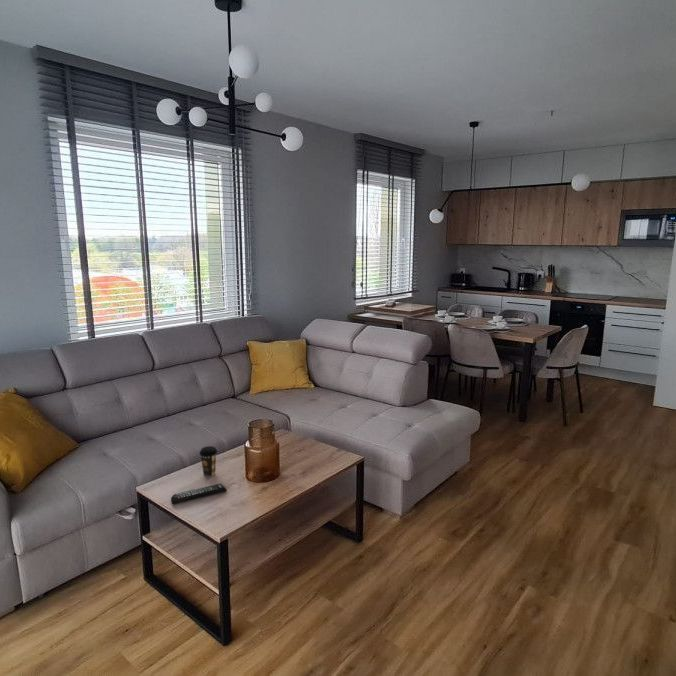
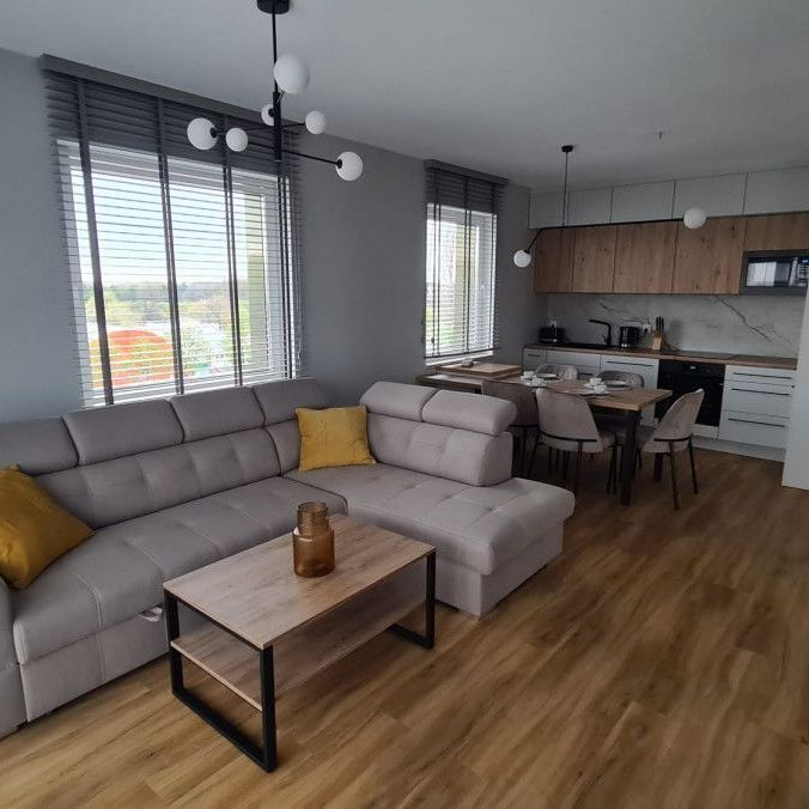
- remote control (199, 493)
- coffee cup (208, 461)
